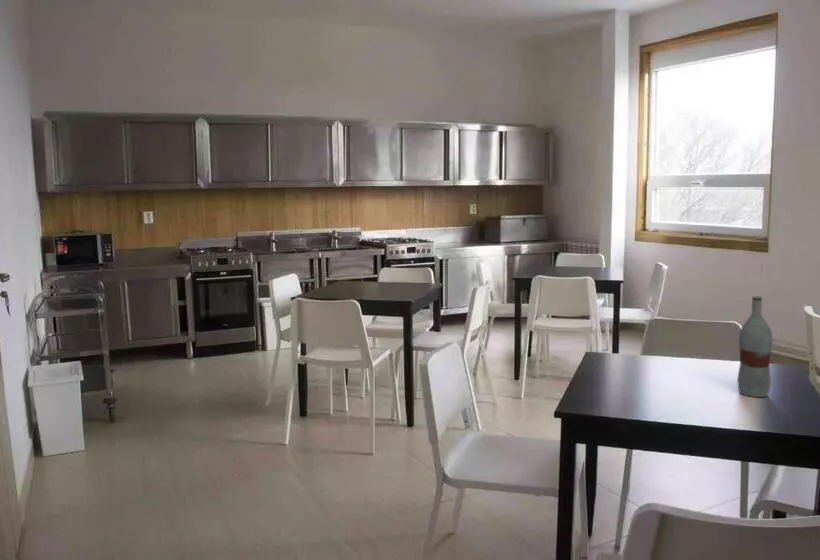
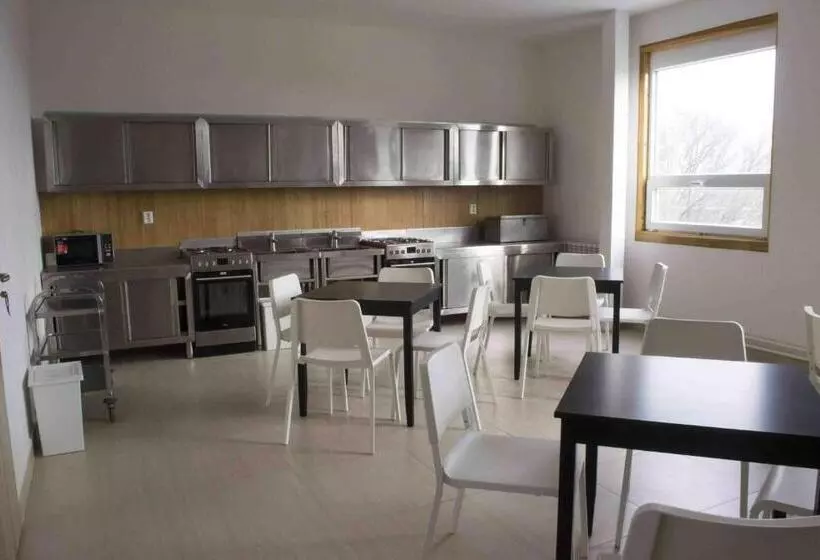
- bottle (755, 345)
